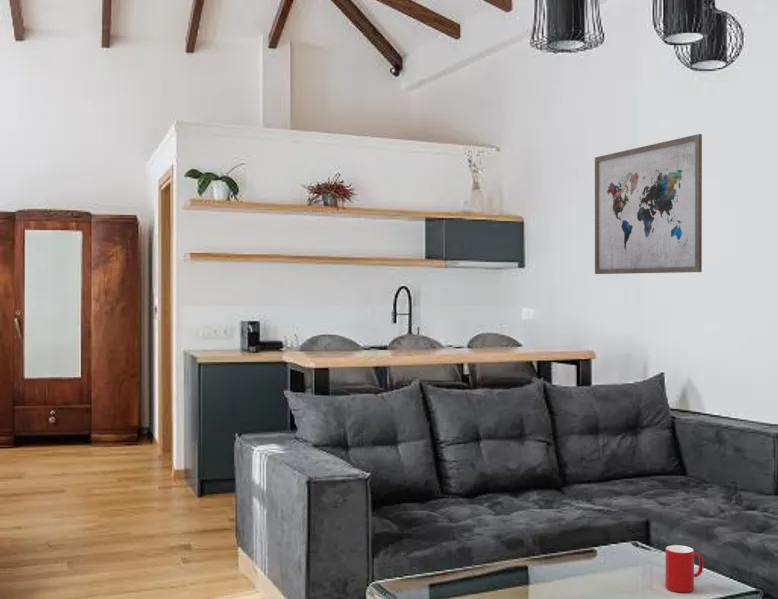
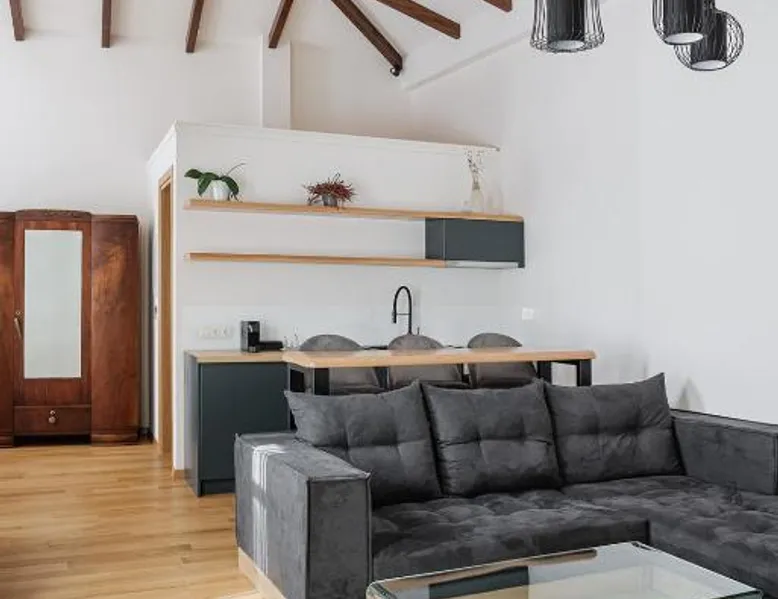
- cup (685, 568)
- wall art (643, 210)
